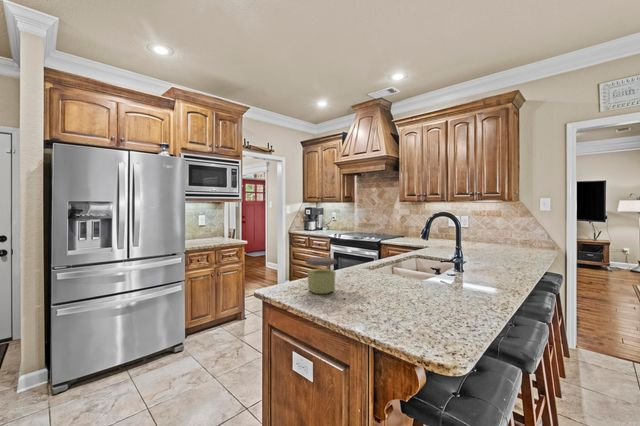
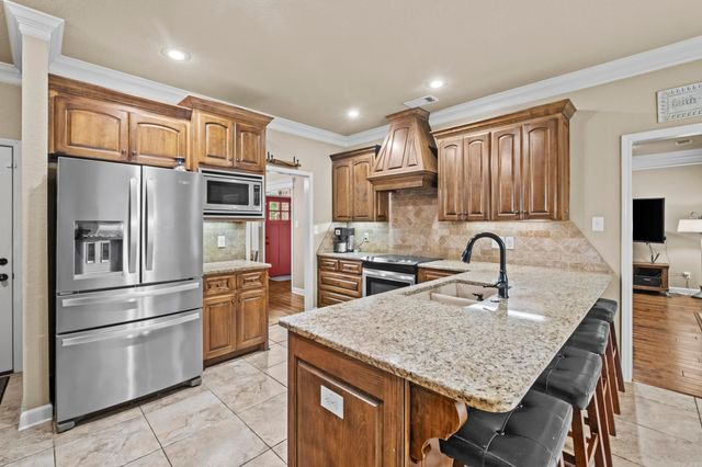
- jar (321, 275)
